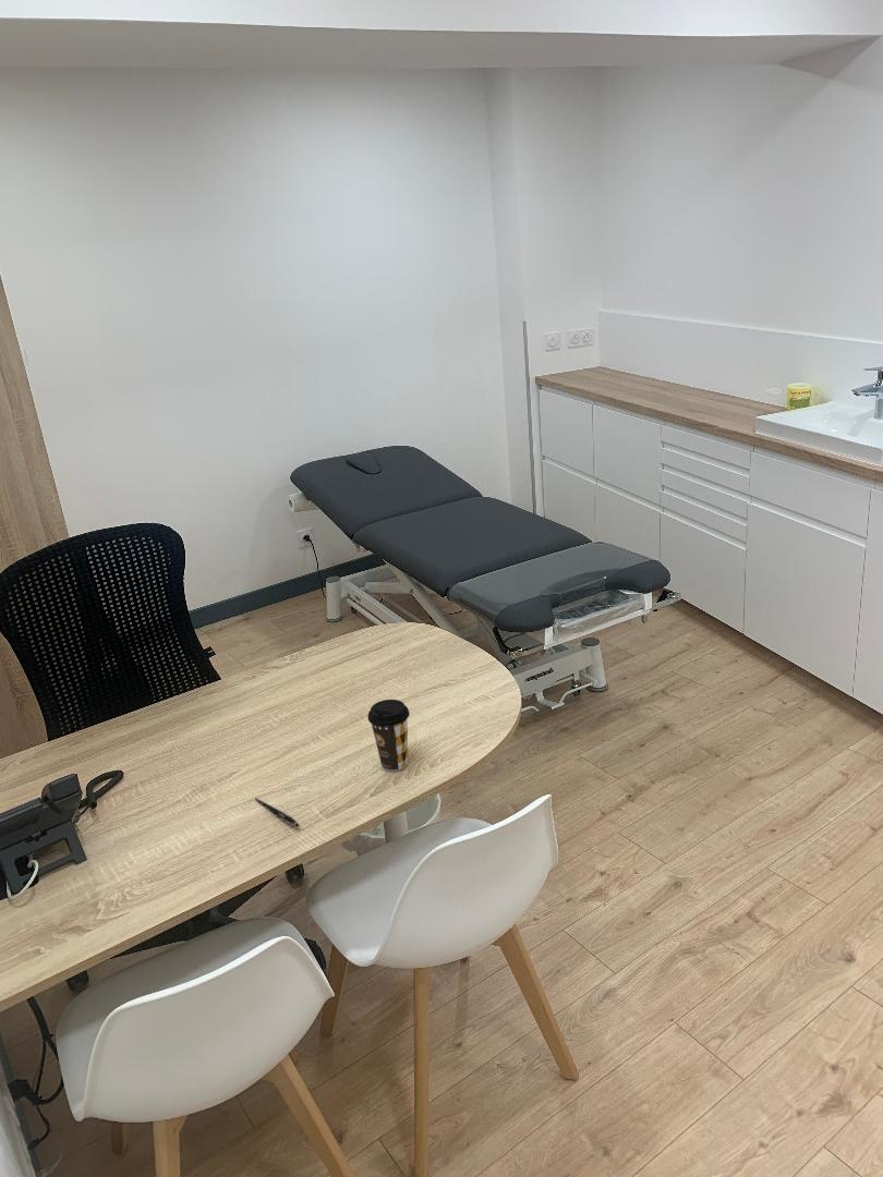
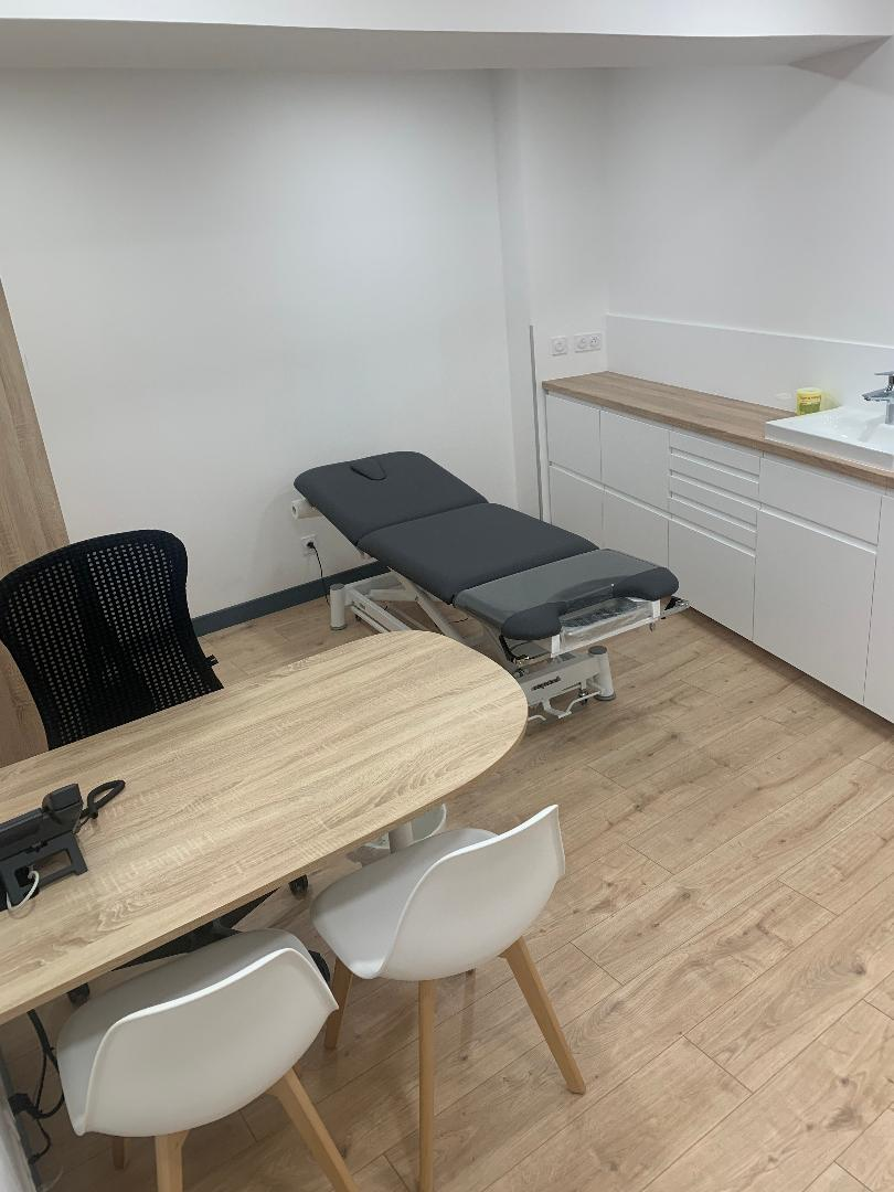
- pen (276, 811)
- coffee cup (391, 736)
